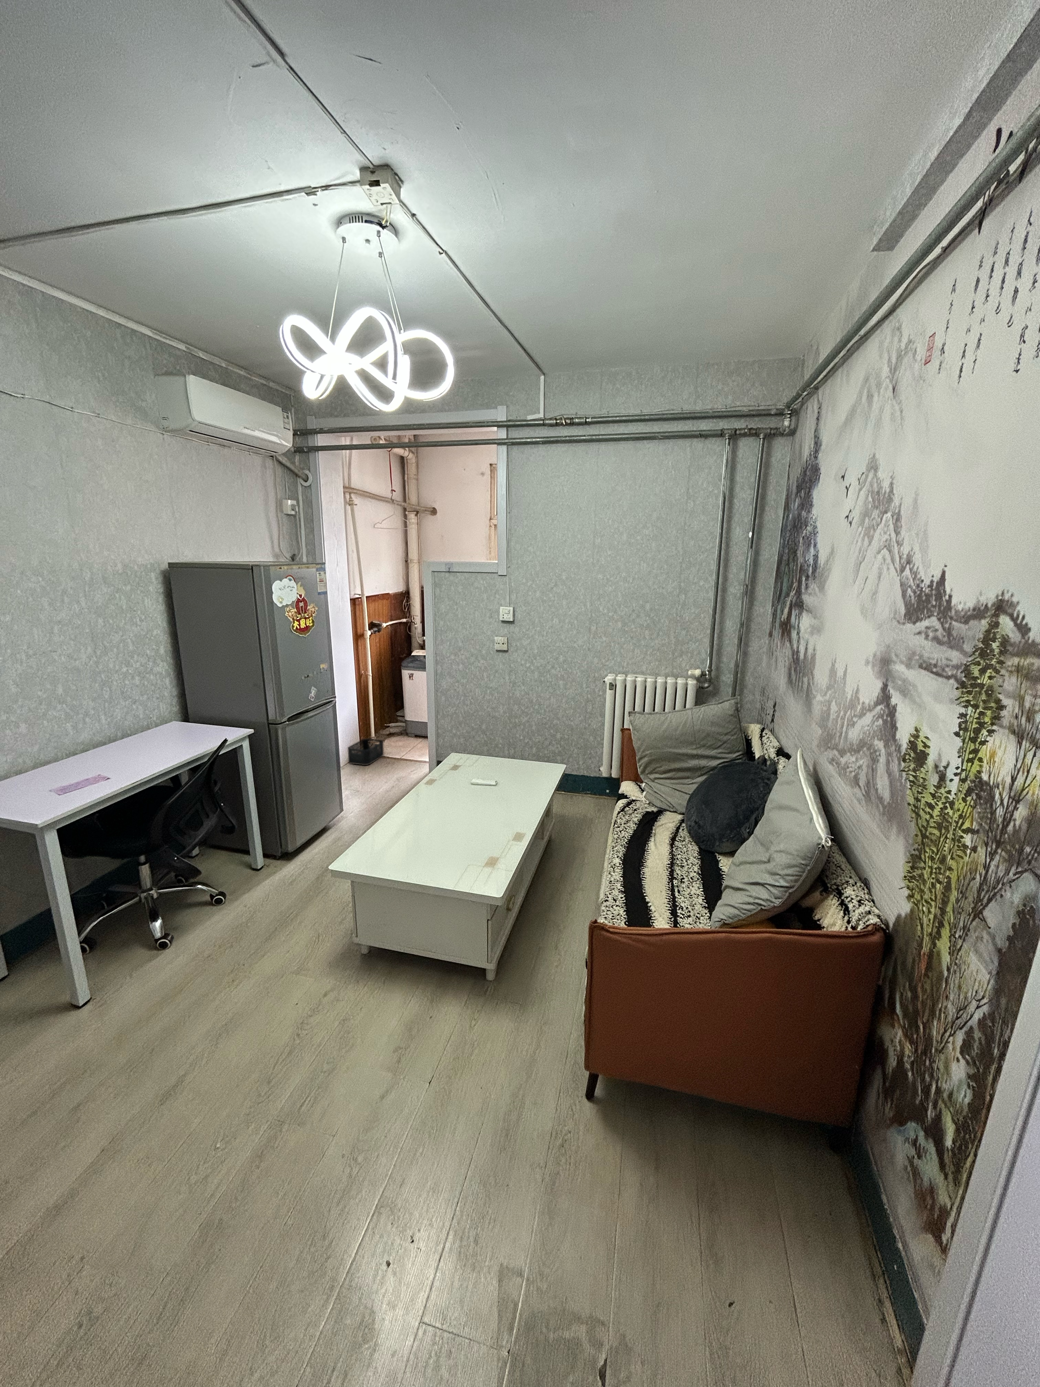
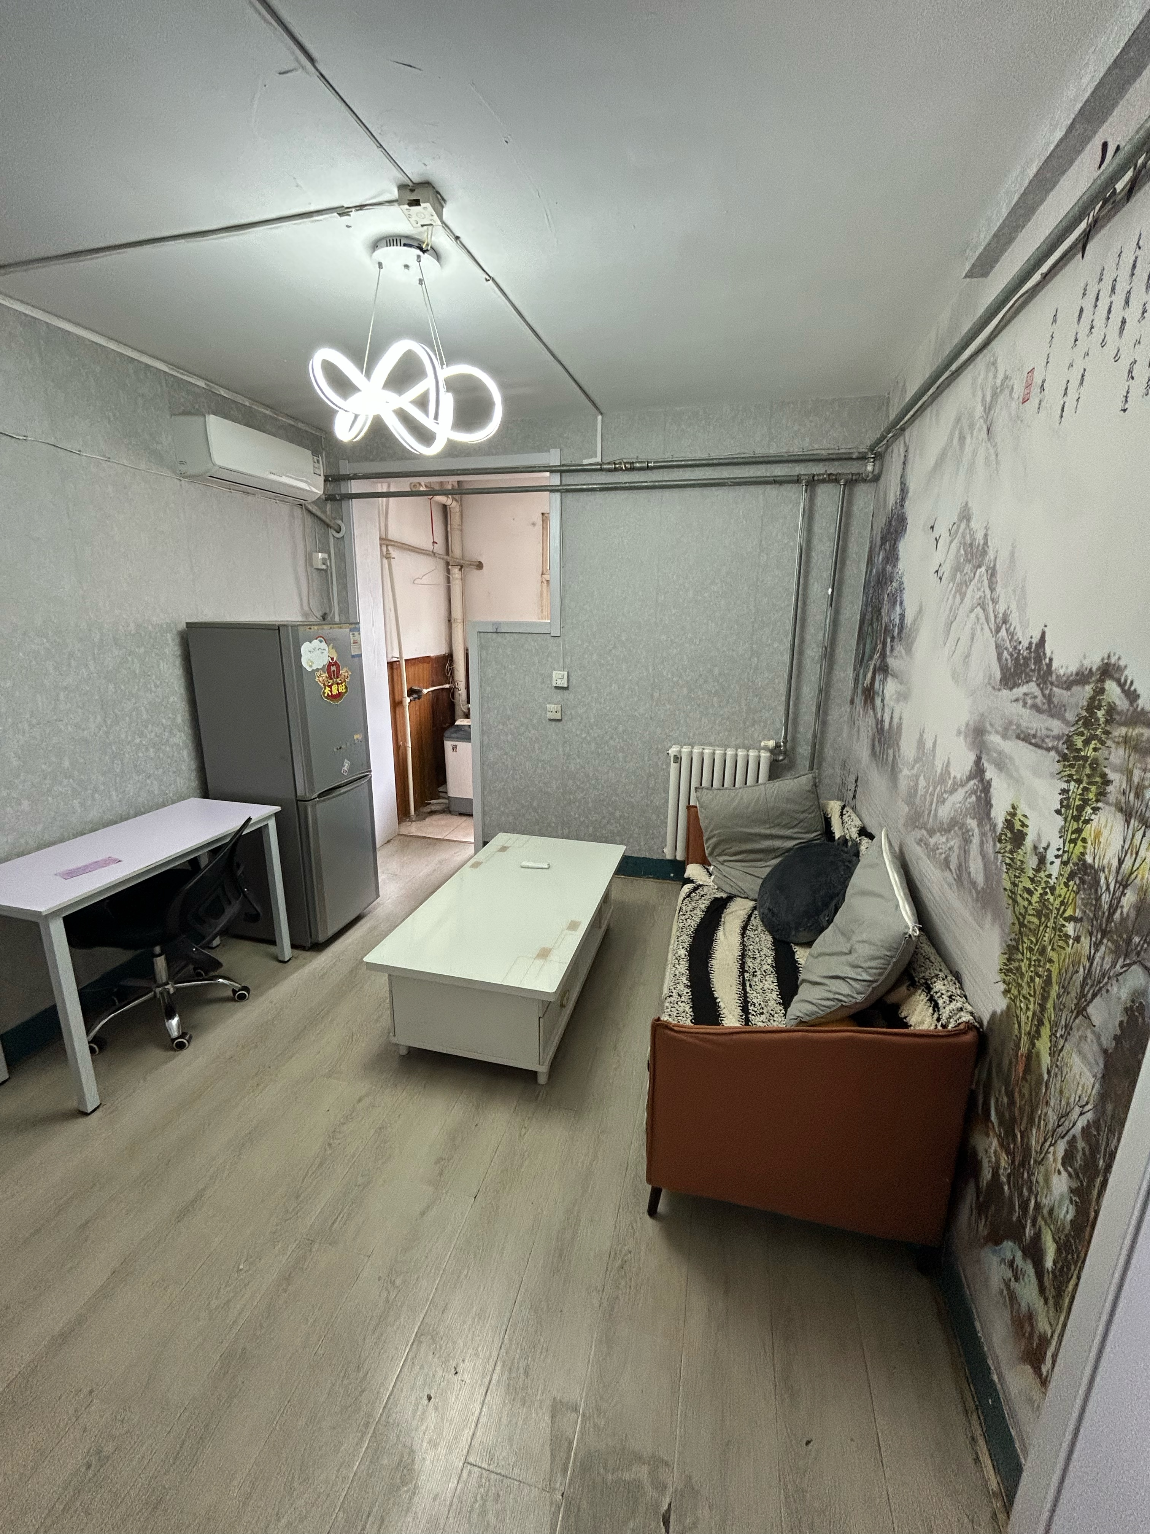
- storage bin (366, 751)
